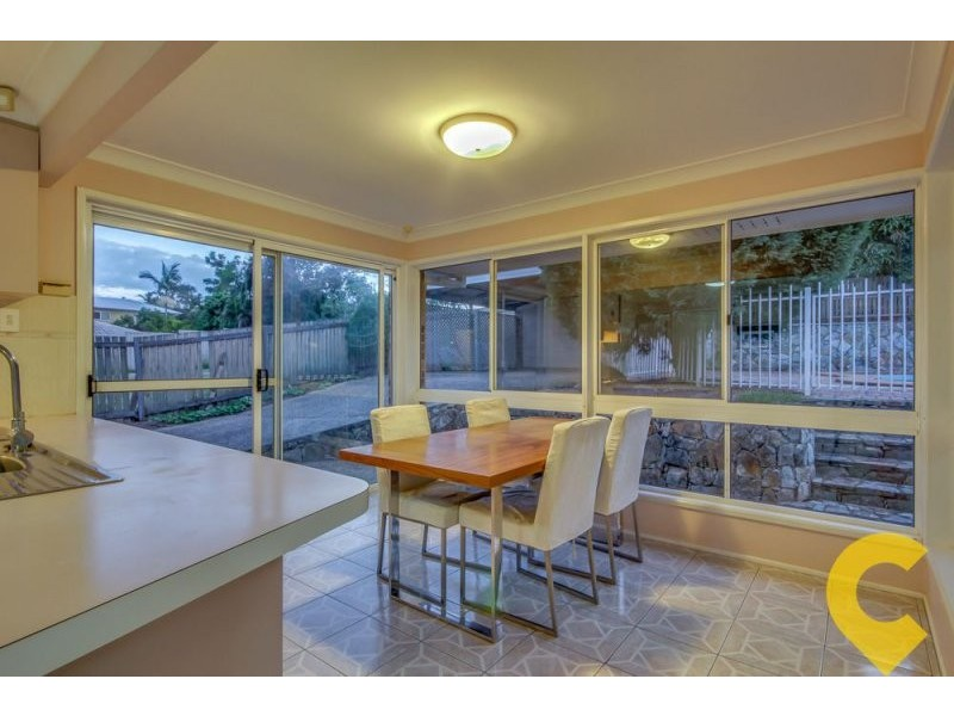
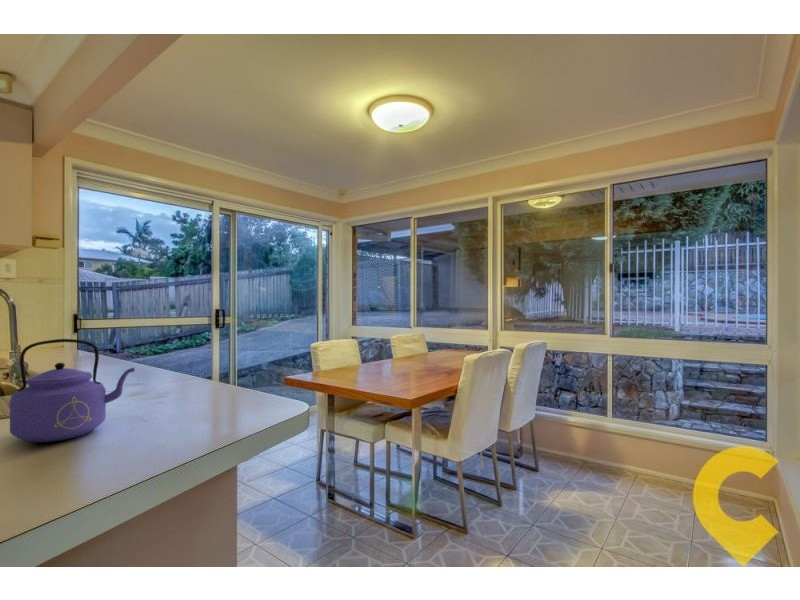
+ kettle (76, 385)
